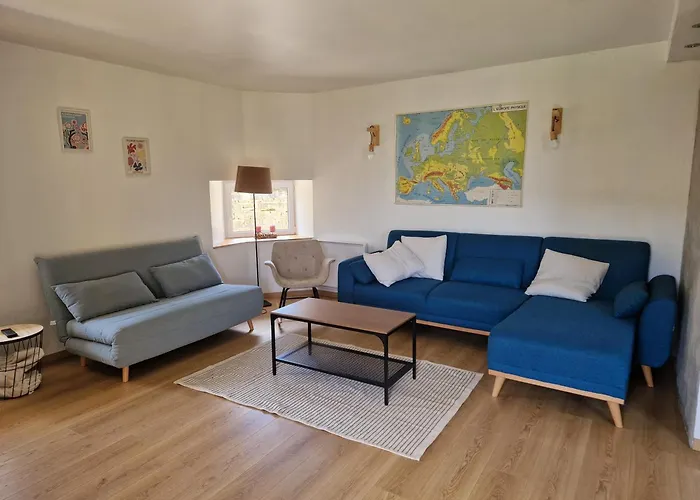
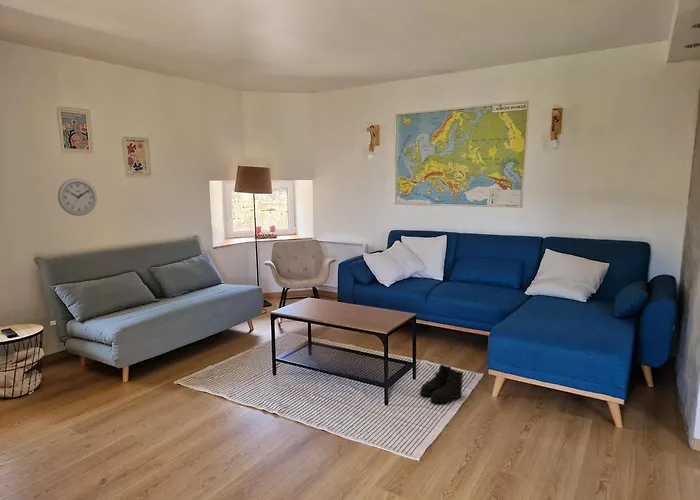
+ wall clock (78, 197)
+ boots (441, 381)
